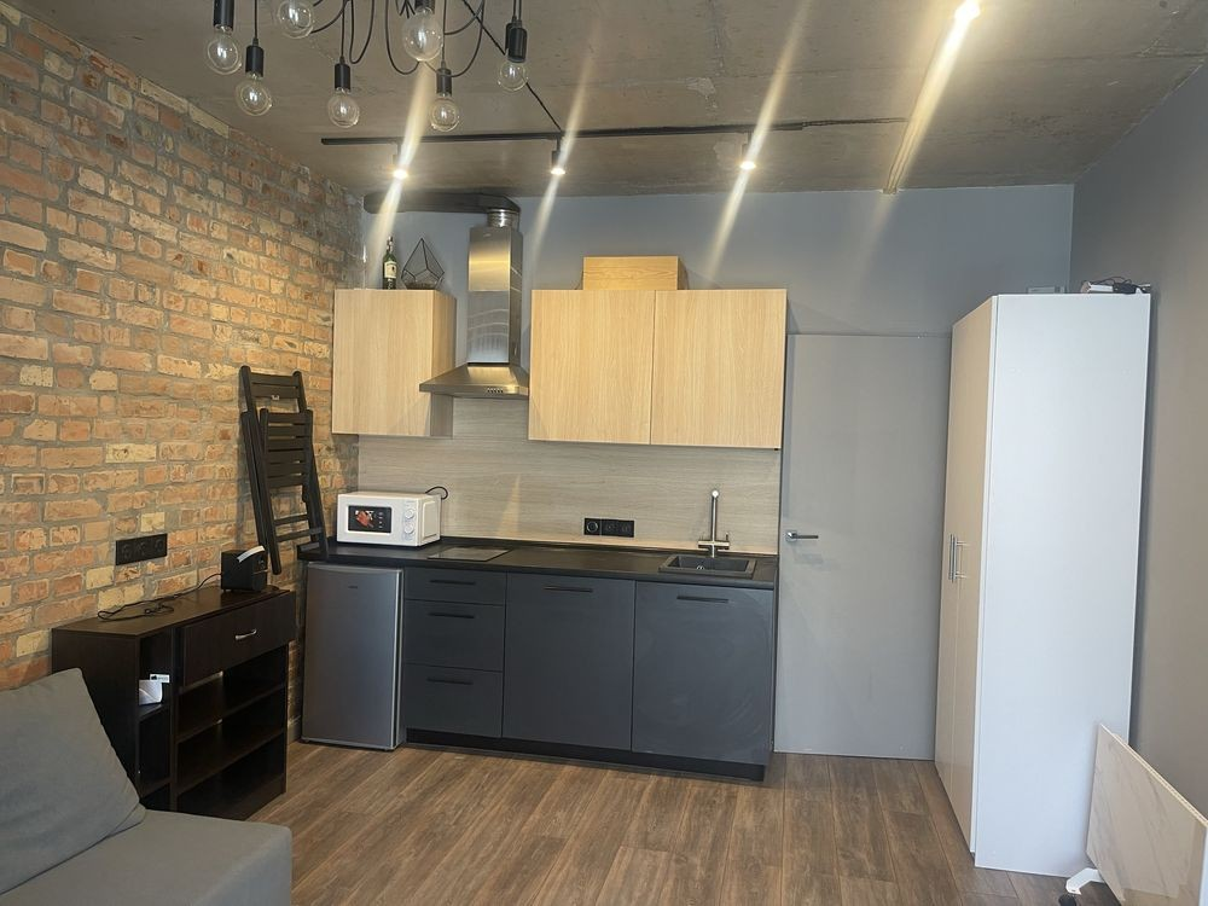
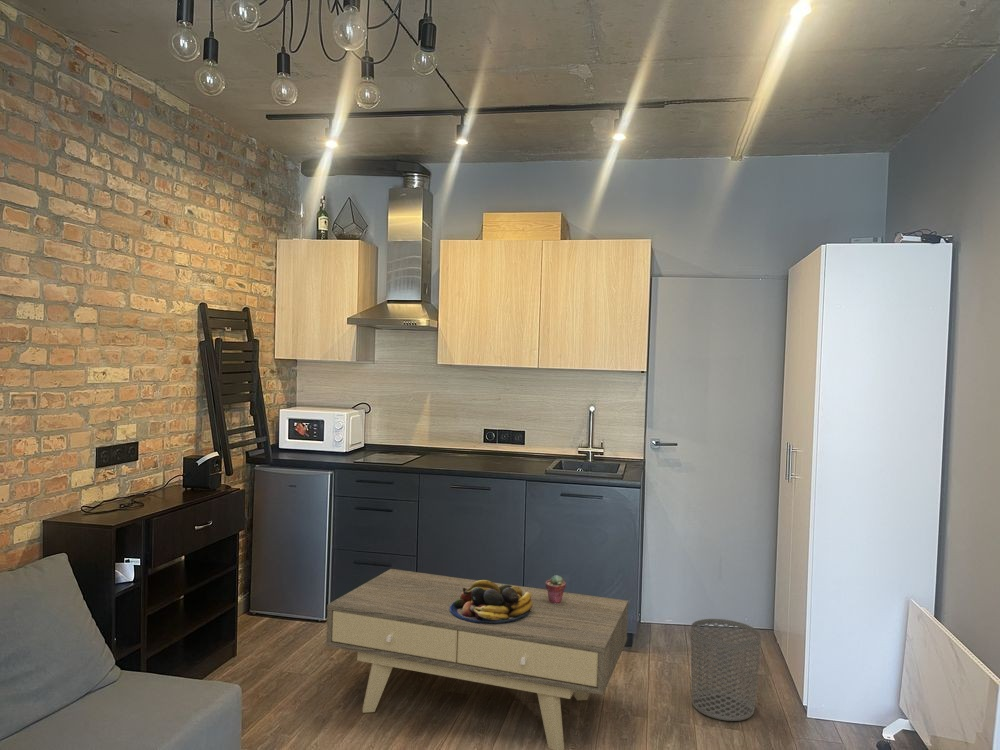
+ potted succulent (555, 587)
+ waste bin (724, 668)
+ coffee table (479, 654)
+ fruit bowl (490, 594)
